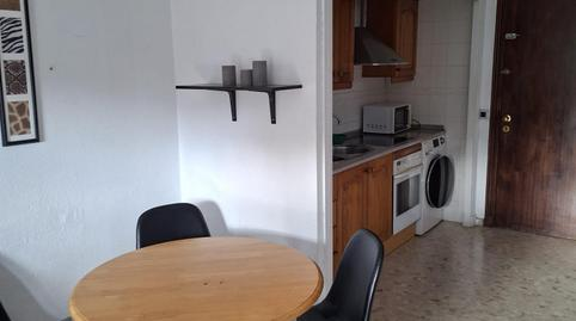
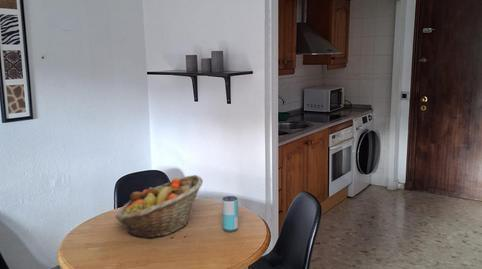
+ fruit basket (161, 203)
+ beverage can (230, 213)
